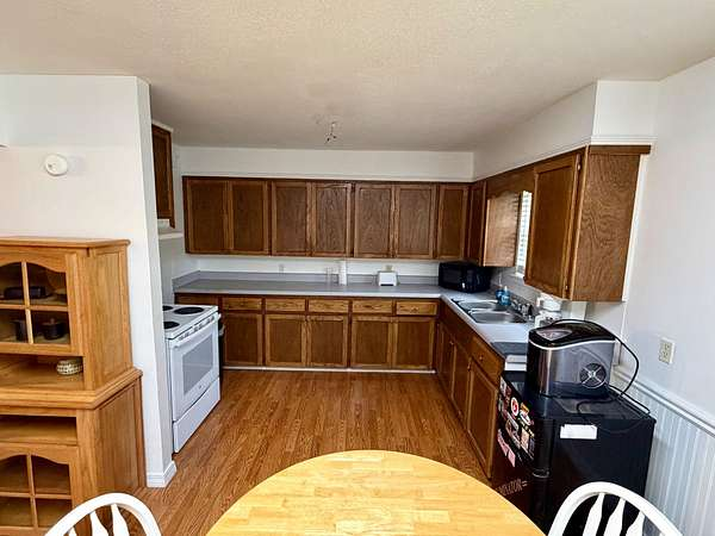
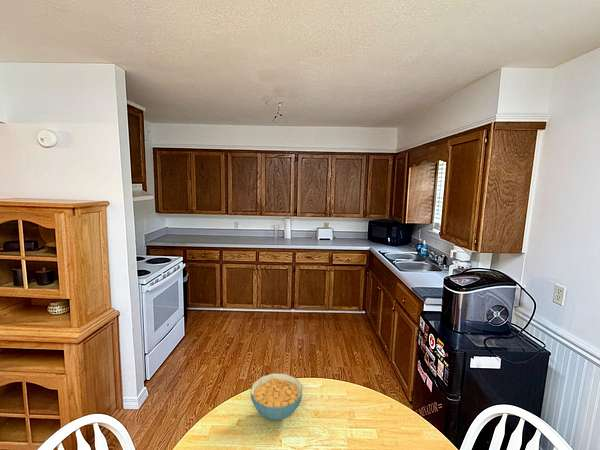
+ cereal bowl (276, 400)
